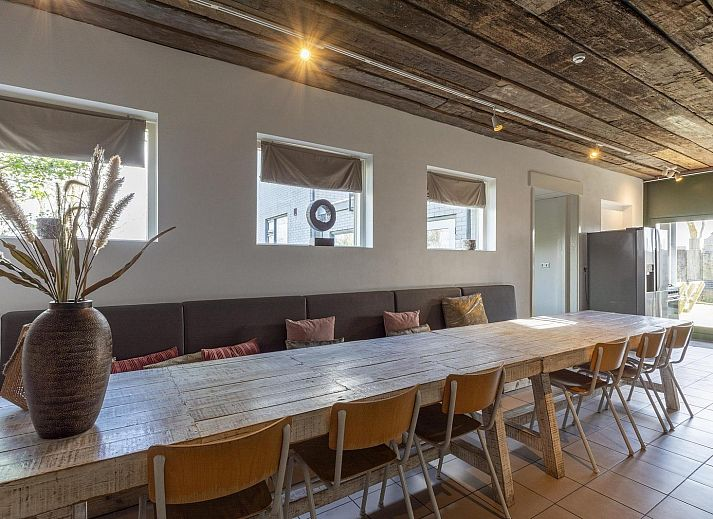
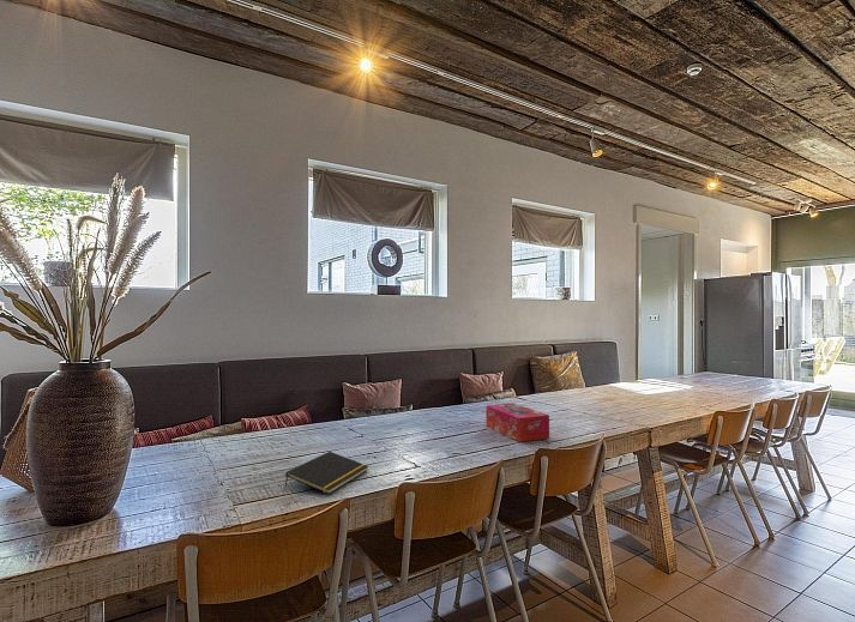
+ notepad (329, 470)
+ tissue box (516, 421)
